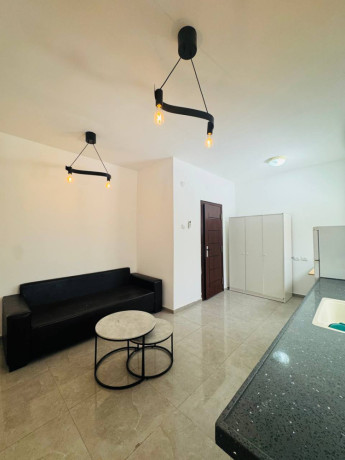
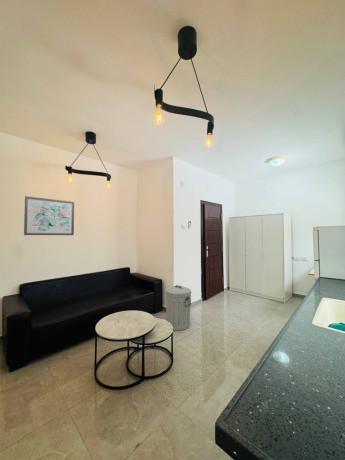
+ trash can (178, 305)
+ wall art (51, 217)
